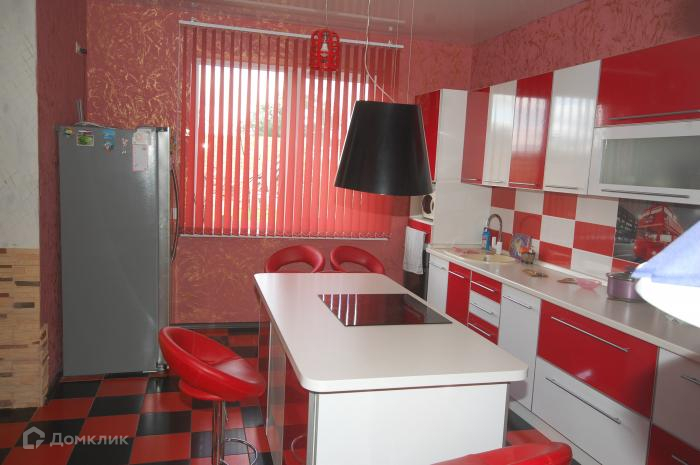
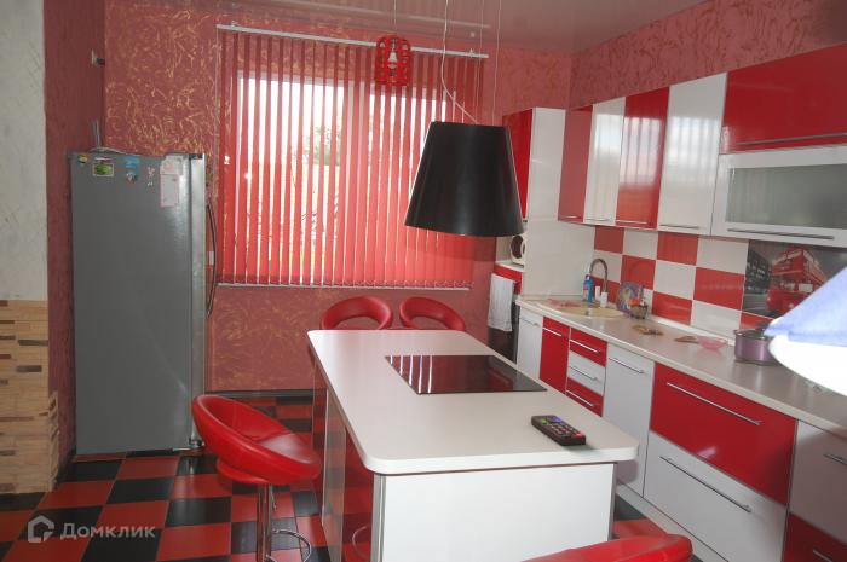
+ remote control (557, 428)
